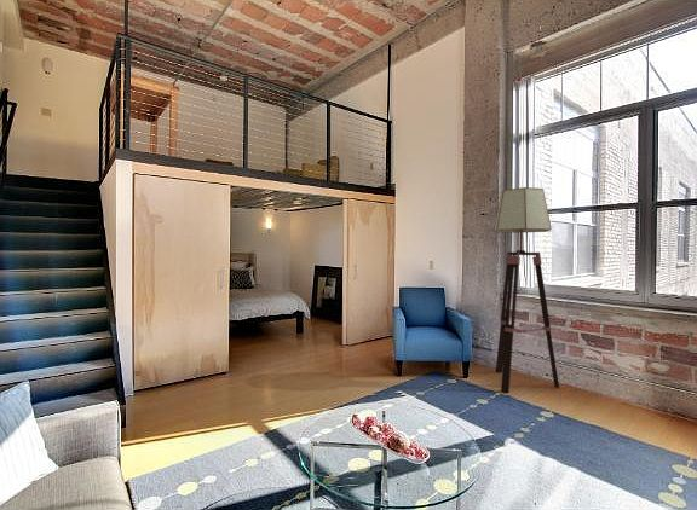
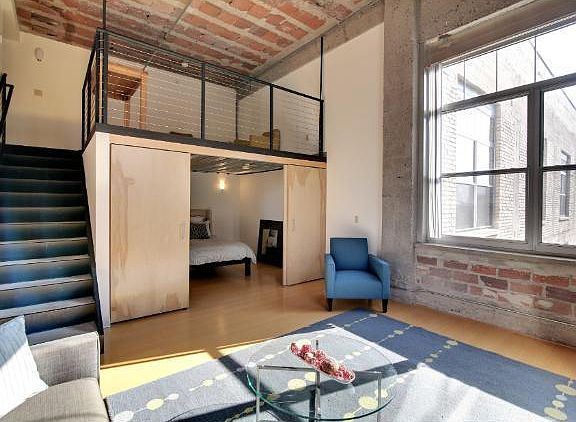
- floor lamp (517, 284)
